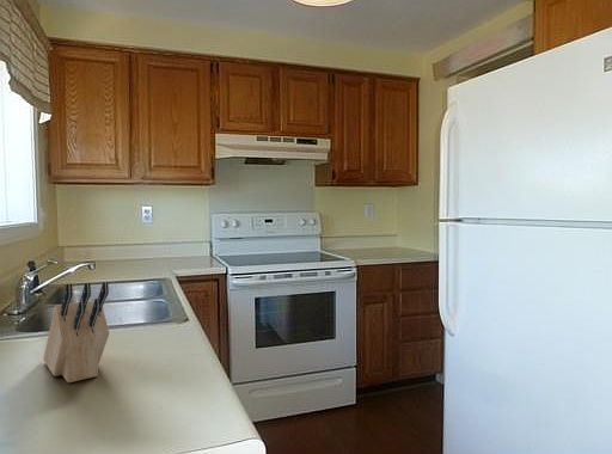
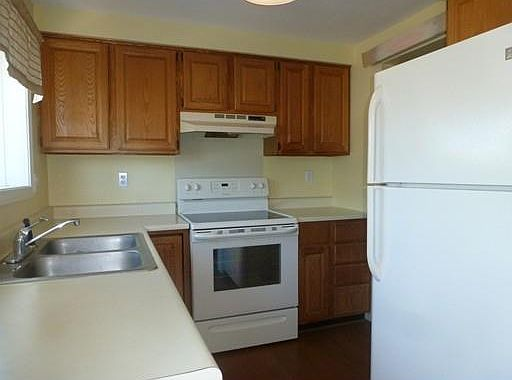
- knife block (75, 324)
